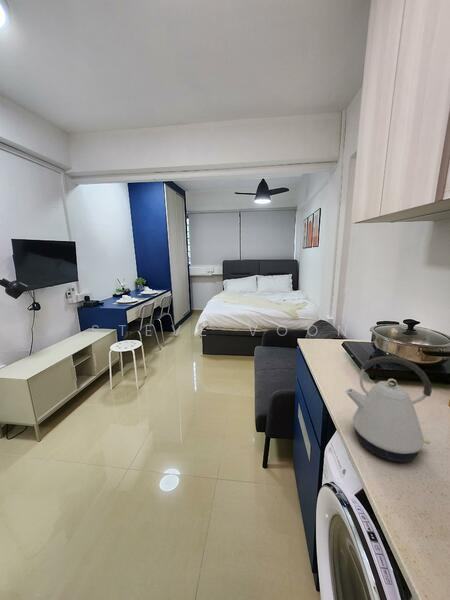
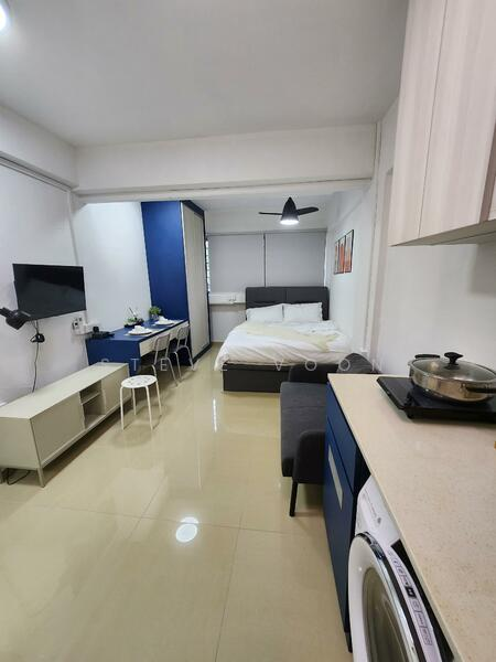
- kettle (386, 400)
